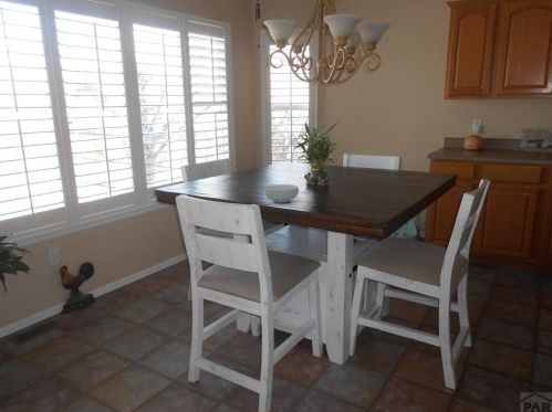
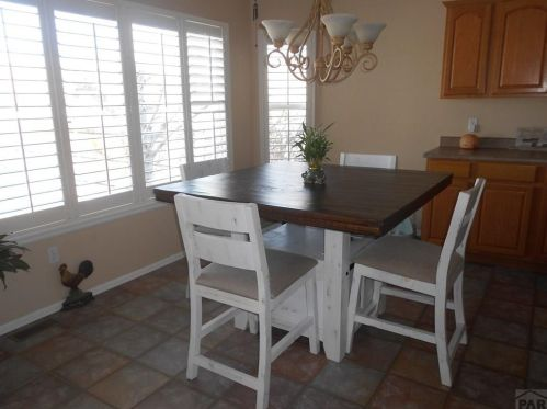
- cereal bowl (281, 193)
